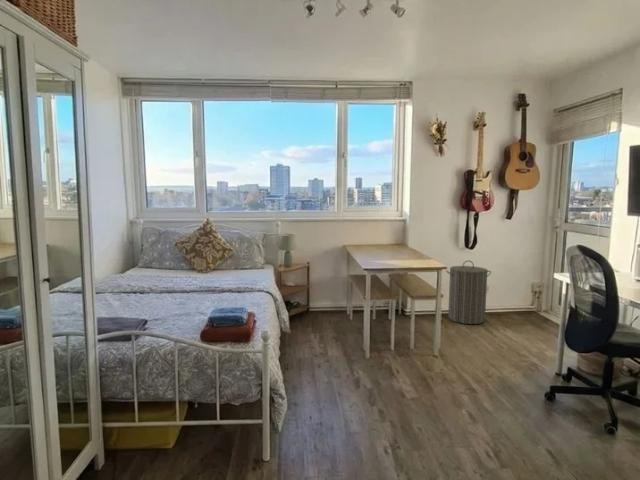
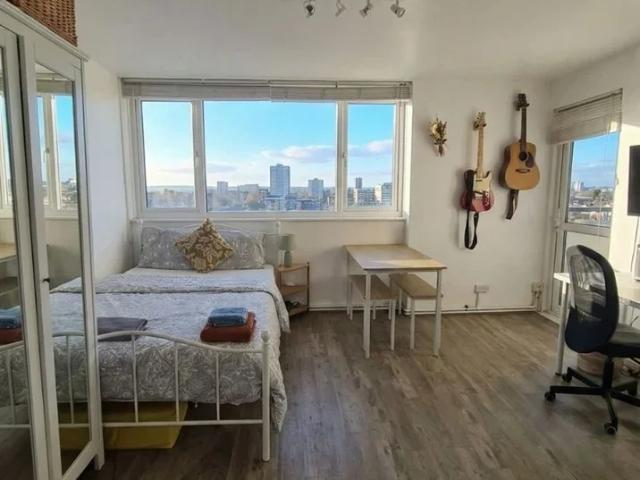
- laundry hamper (467, 290)
